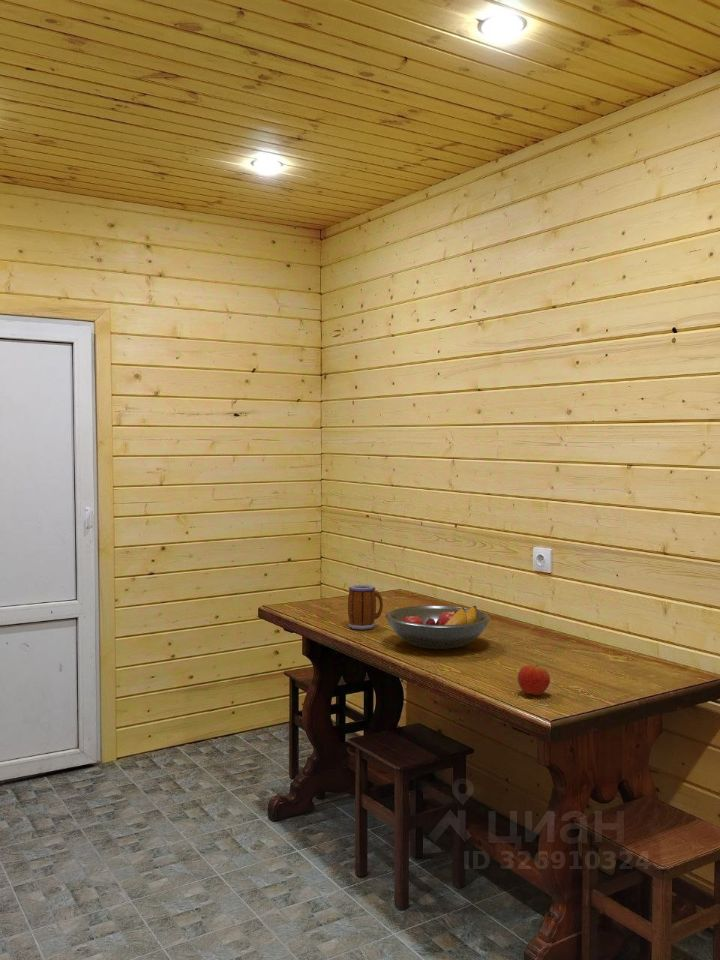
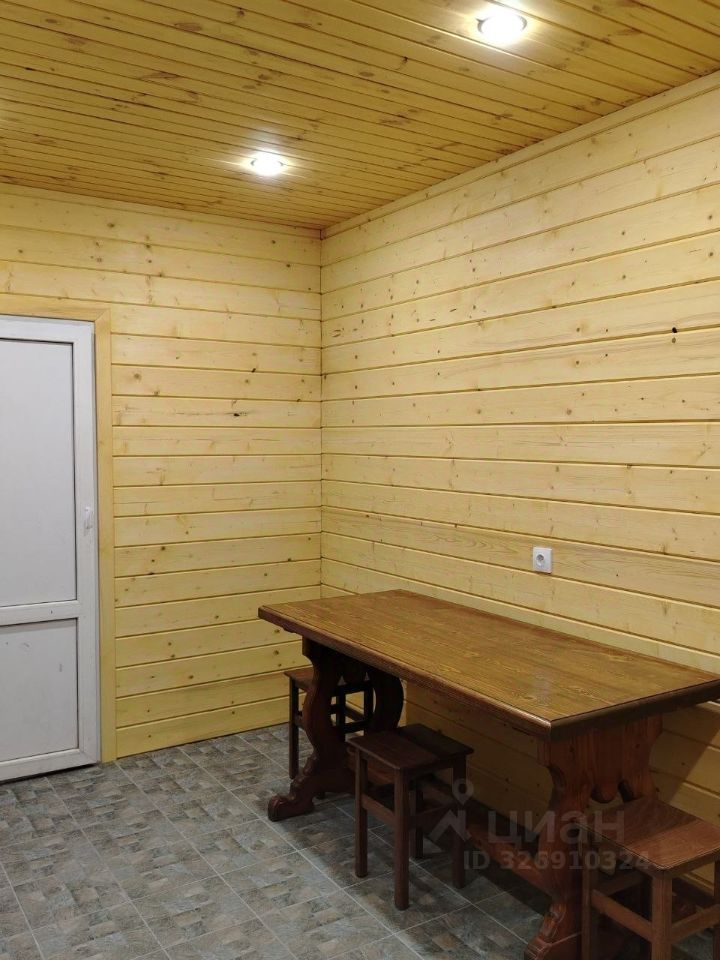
- apple (533, 679)
- fruit bowl (437, 625)
- mug (364, 606)
